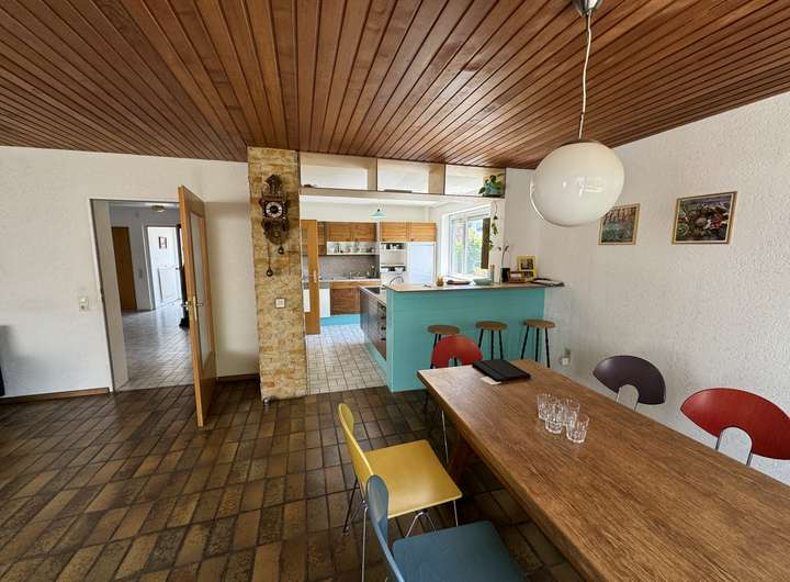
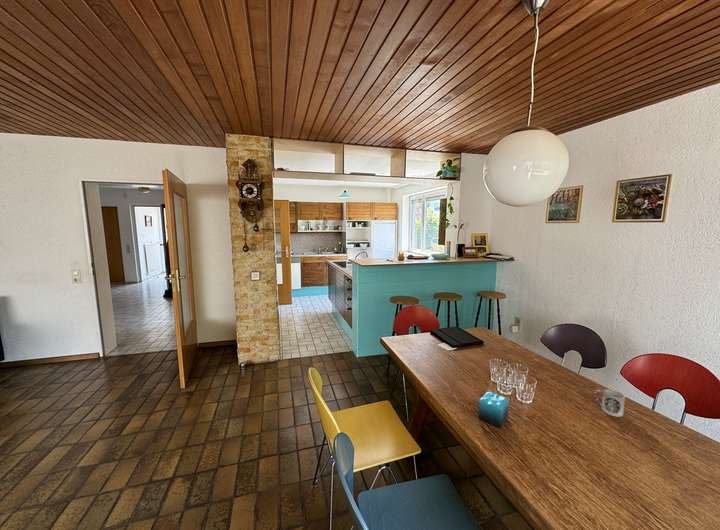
+ candle (494, 404)
+ cup (608, 401)
